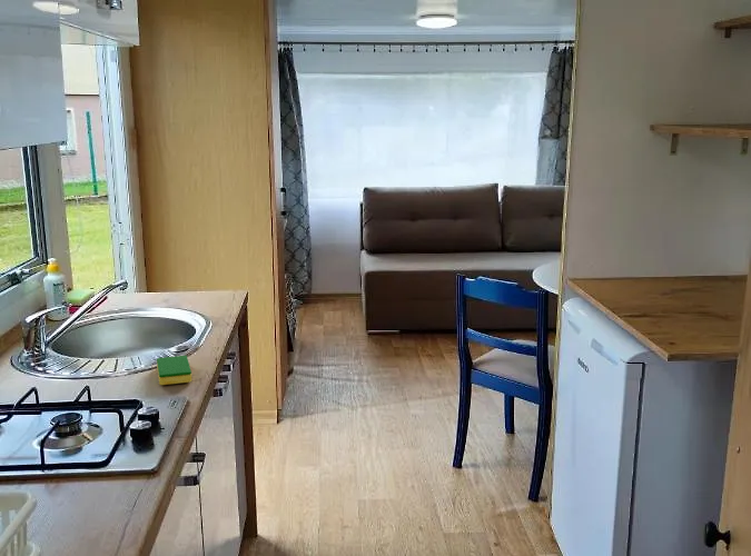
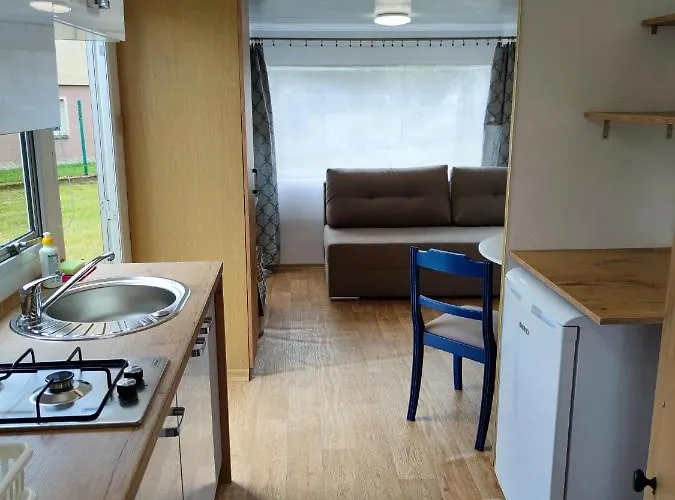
- dish sponge (174, 369)
